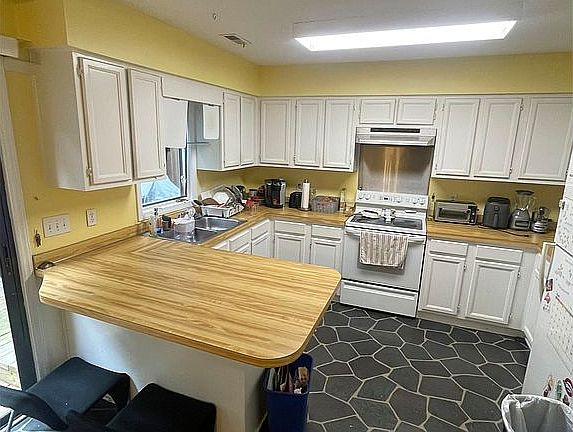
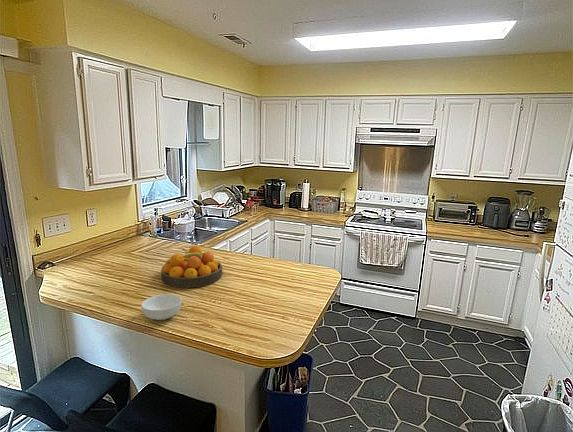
+ fruit bowl (192, 263)
+ cereal bowl (162, 308)
